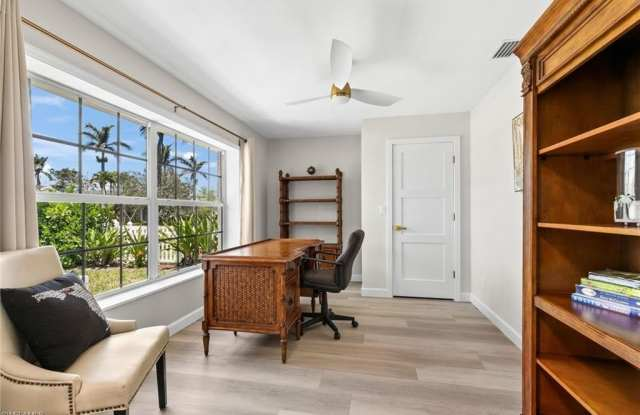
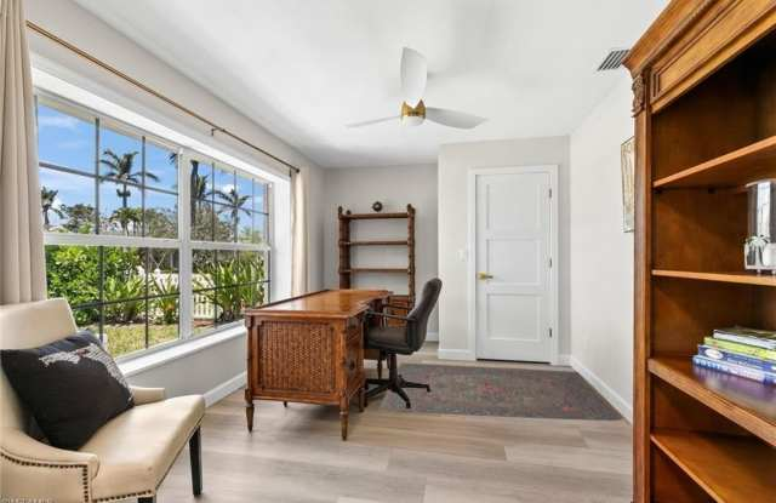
+ rug (491, 389)
